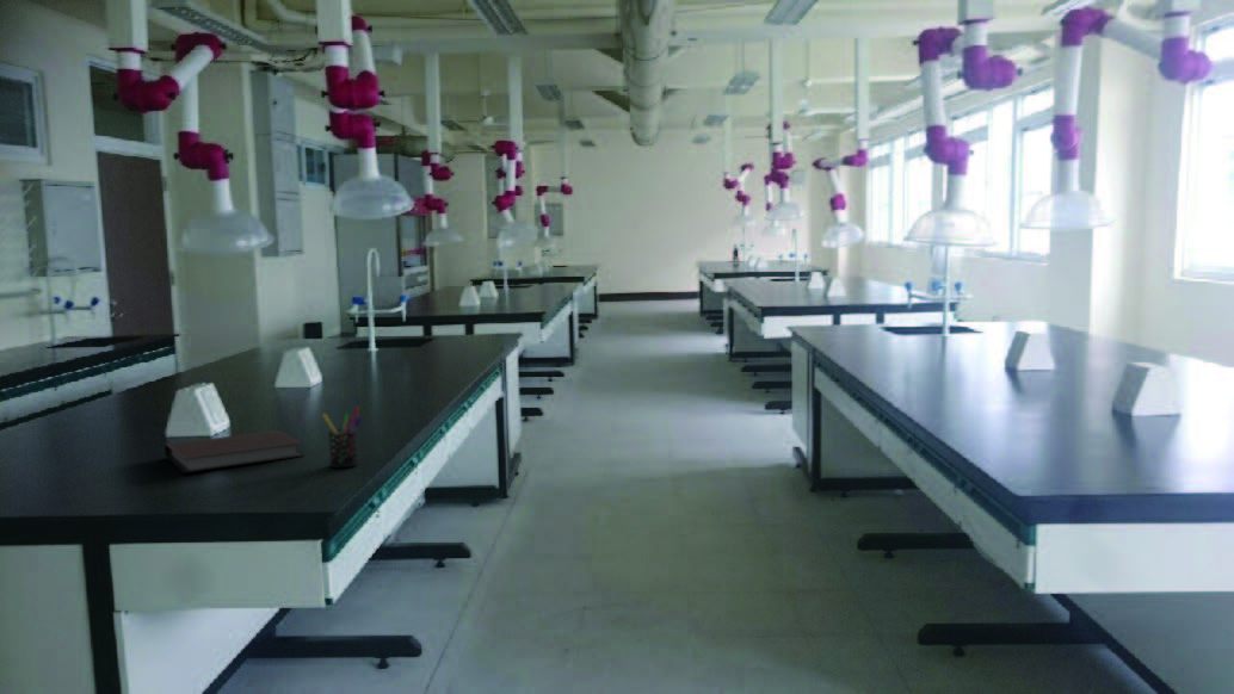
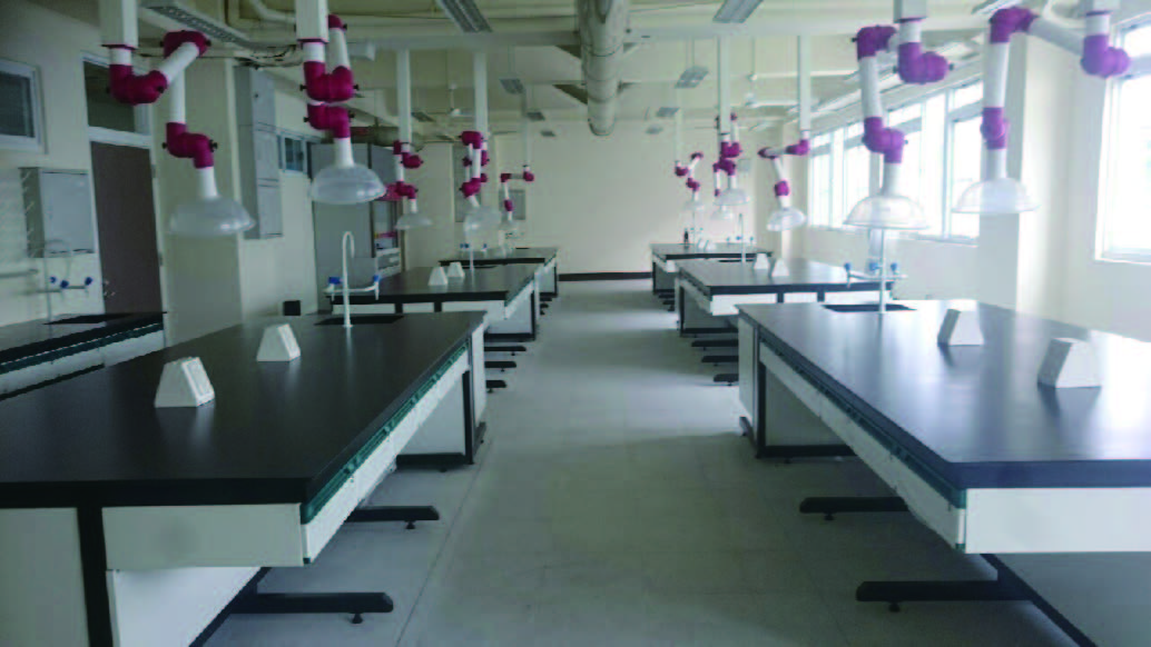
- pen holder (345, 434)
- notebook (234, 450)
